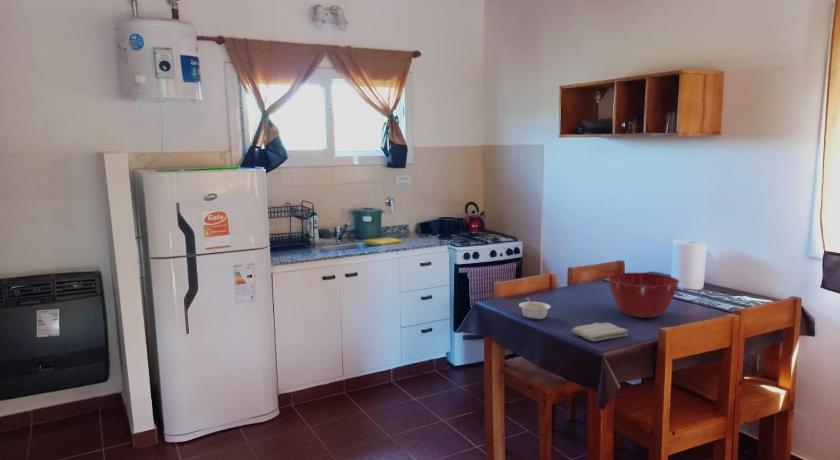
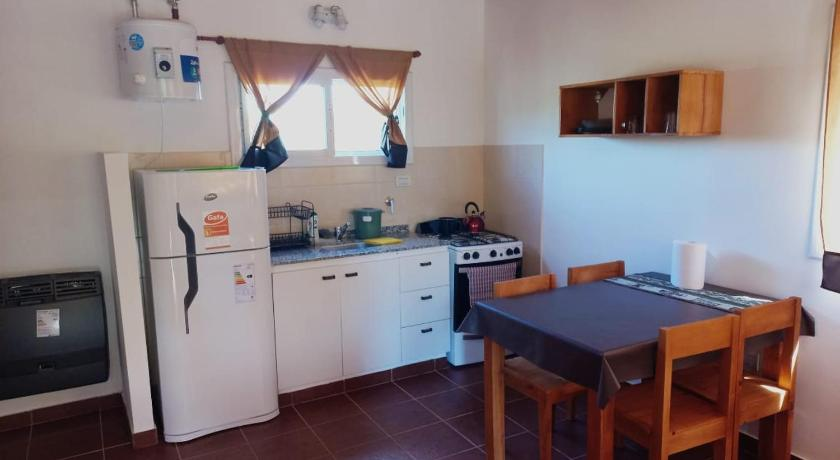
- mixing bowl (642, 296)
- legume (533, 309)
- washcloth (600, 331)
